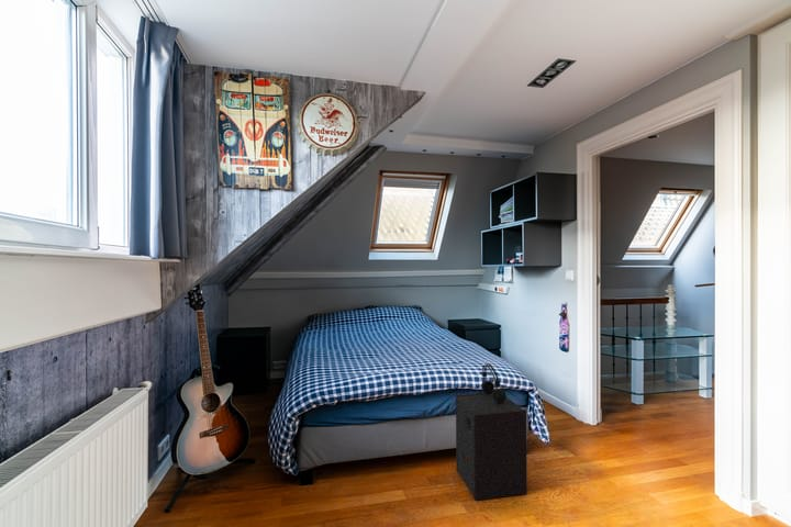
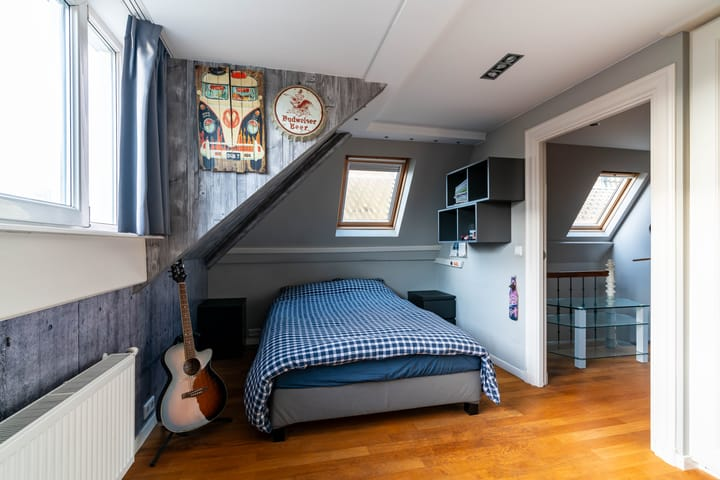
- speaker (489, 441)
- headphones (491, 381)
